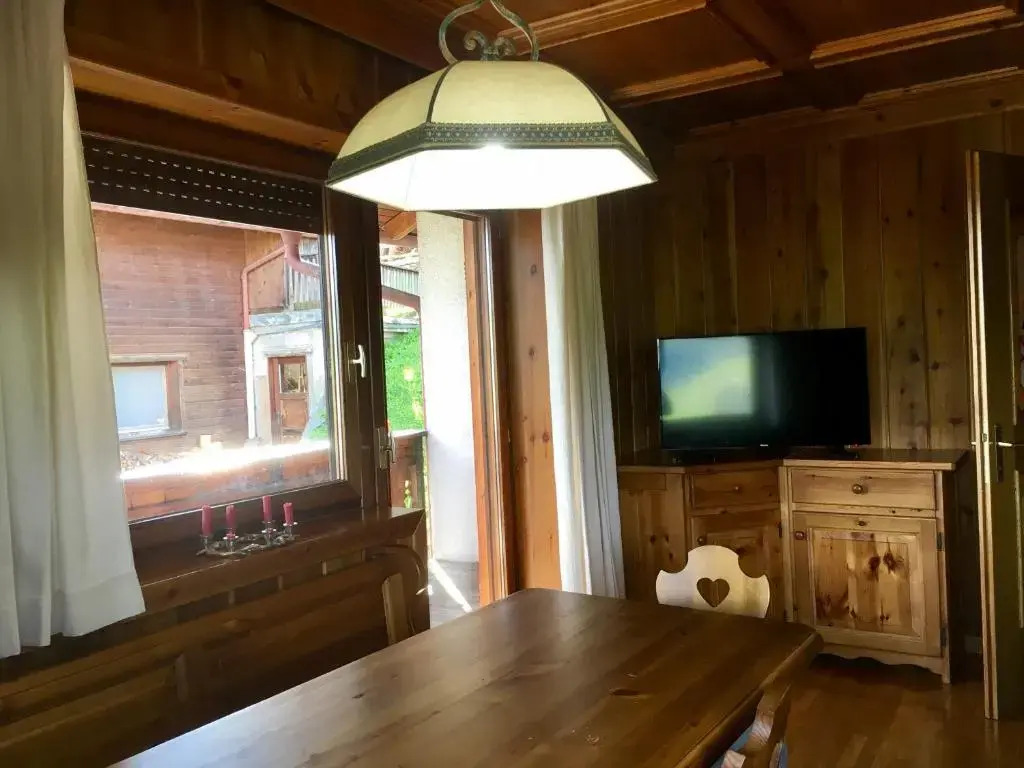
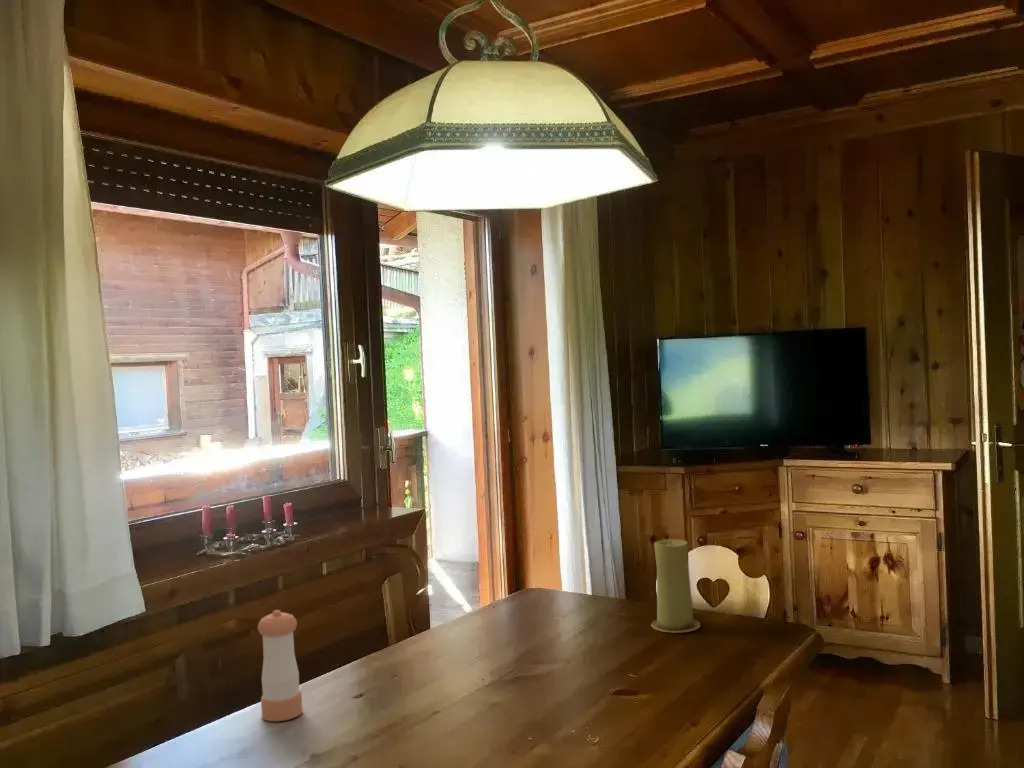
+ candle (673, 583)
+ pepper shaker (279, 662)
